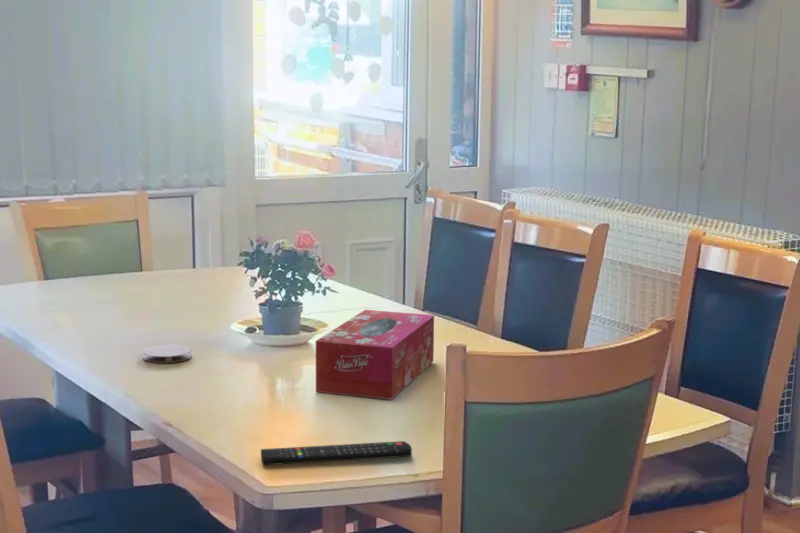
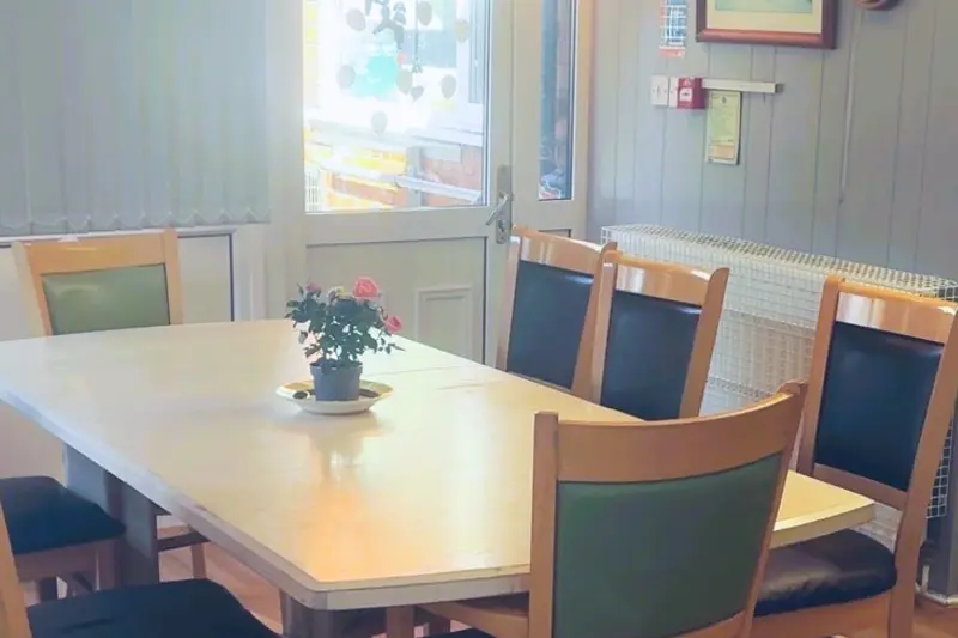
- remote control (337, 454)
- tissue box (377, 351)
- coaster (167, 353)
